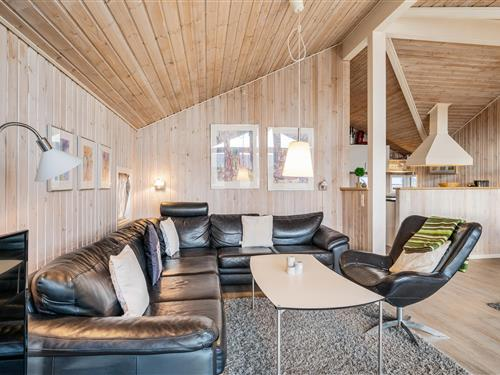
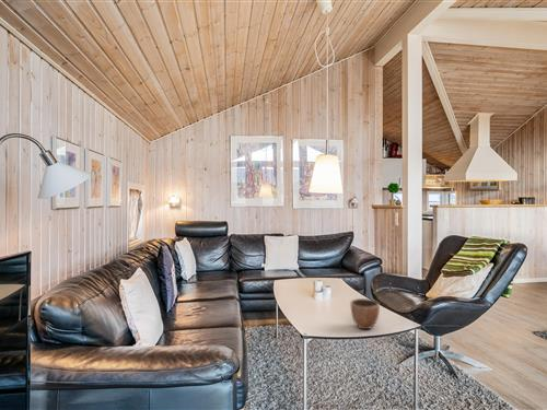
+ decorative bowl (364, 315)
